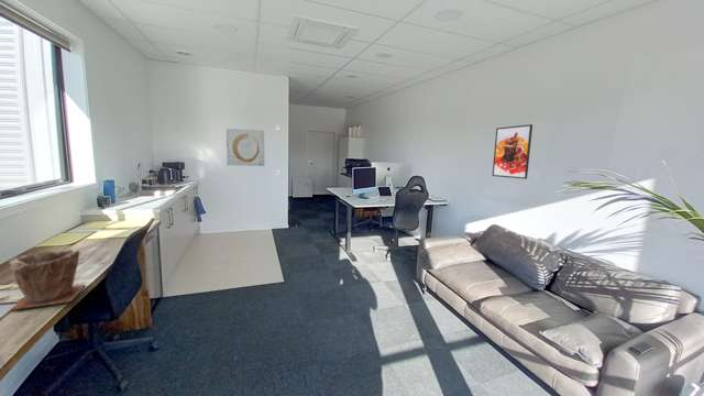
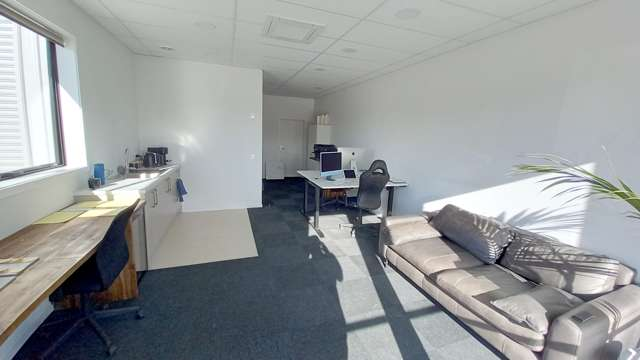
- plant pot (48, 275)
- wall art (245, 147)
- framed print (510, 152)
